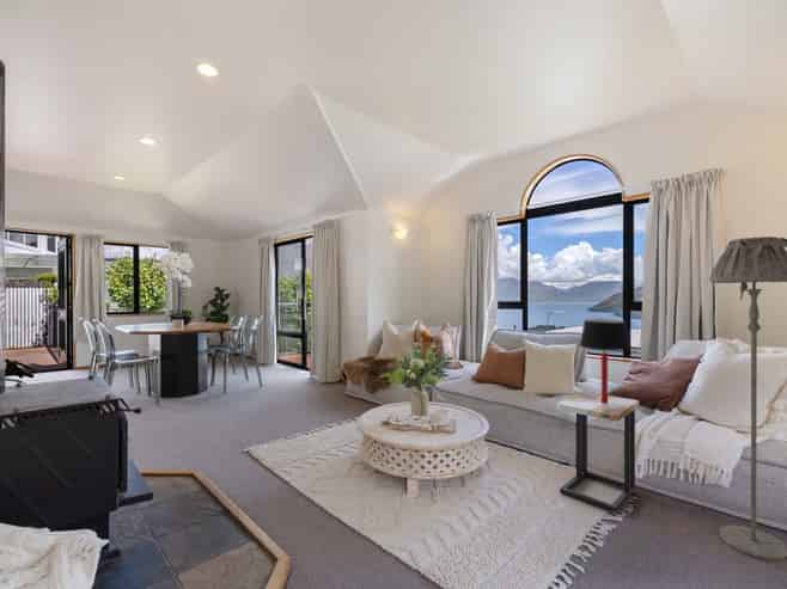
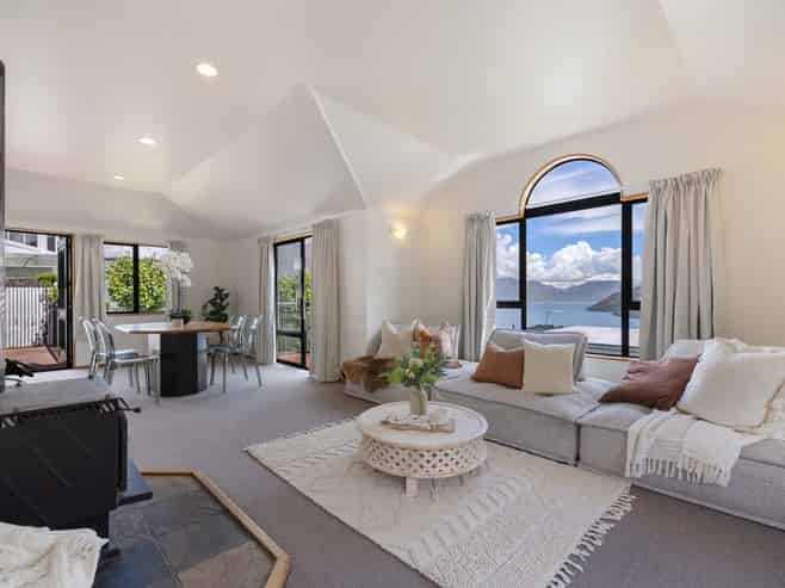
- side table (586, 446)
- floor lamp (752, 391)
- table lamp (604, 361)
